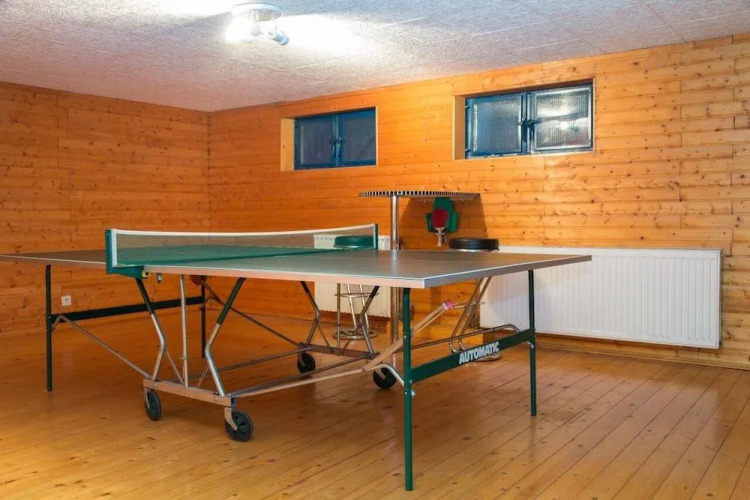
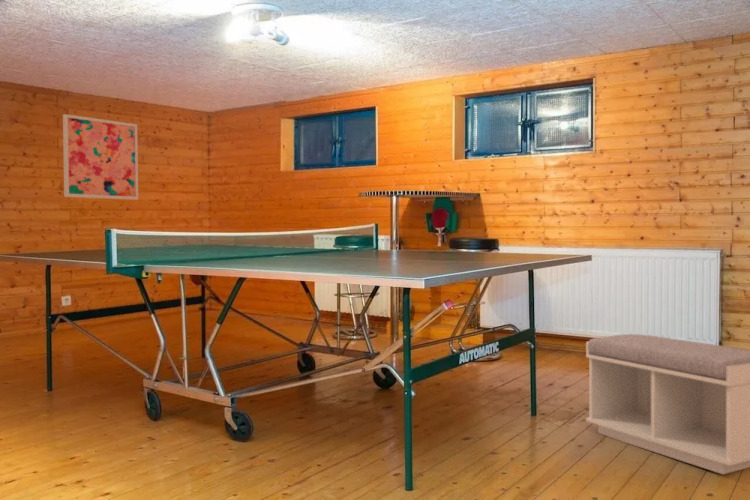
+ wall art (102, 158)
+ bench (676, 395)
